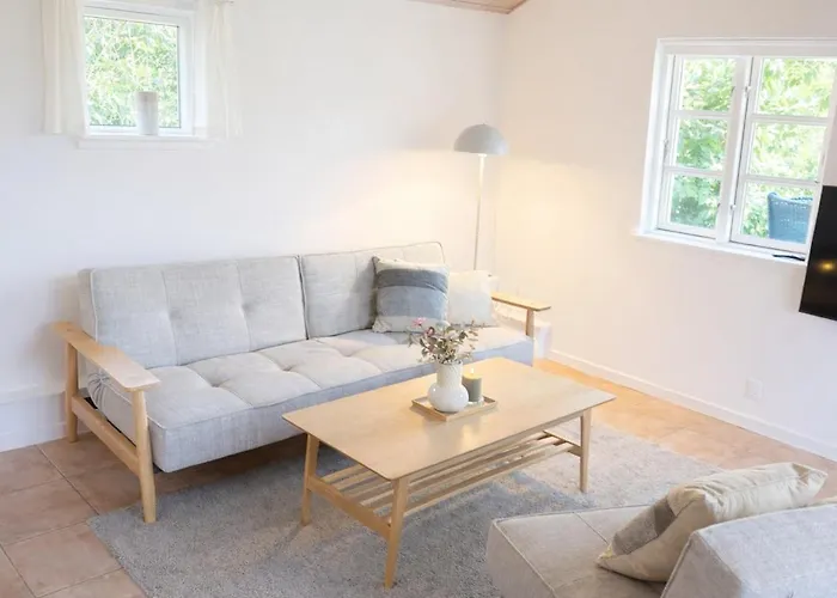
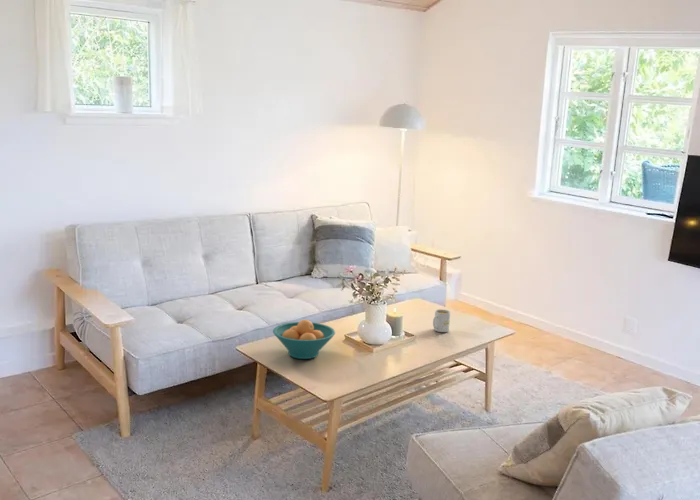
+ mug (440, 321)
+ fruit bowl (304, 337)
